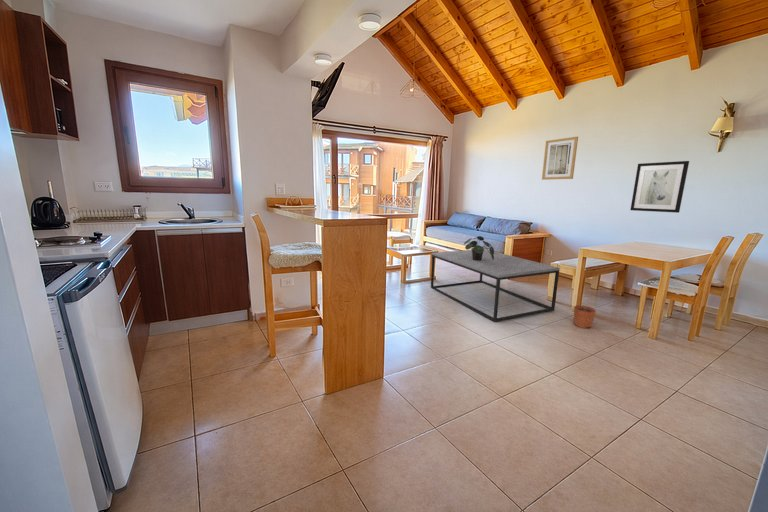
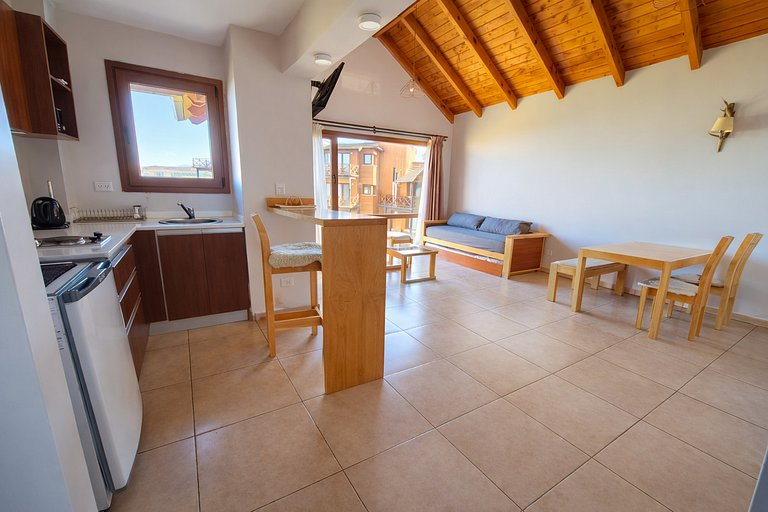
- wall art (657, 187)
- potted plant (478, 248)
- coffee table (488, 276)
- plant pot (584, 312)
- wall art (559, 159)
